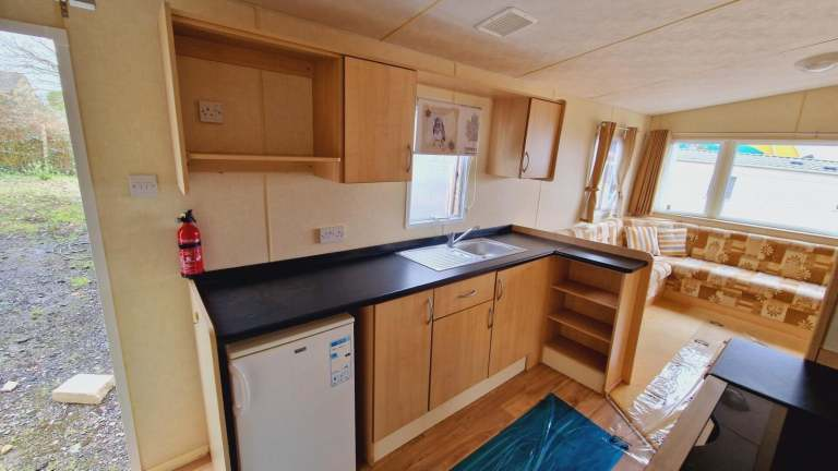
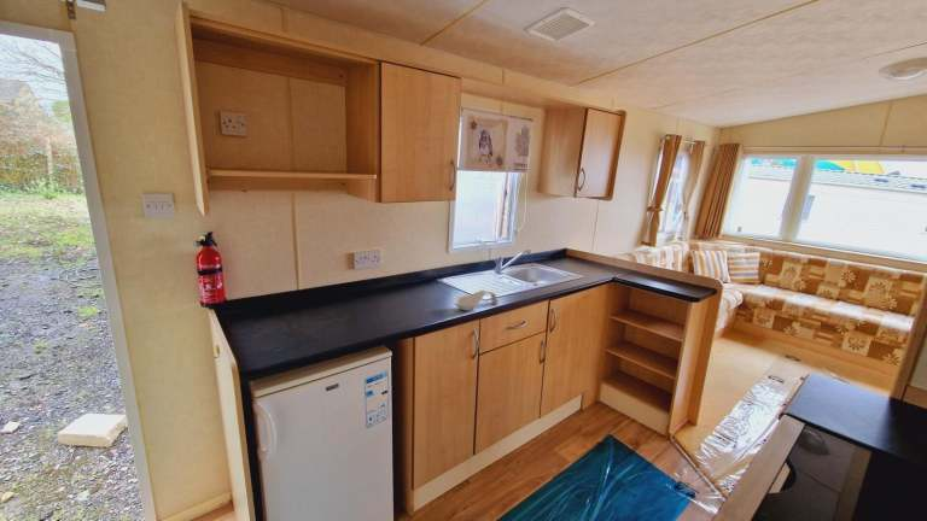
+ spoon rest (476, 299)
